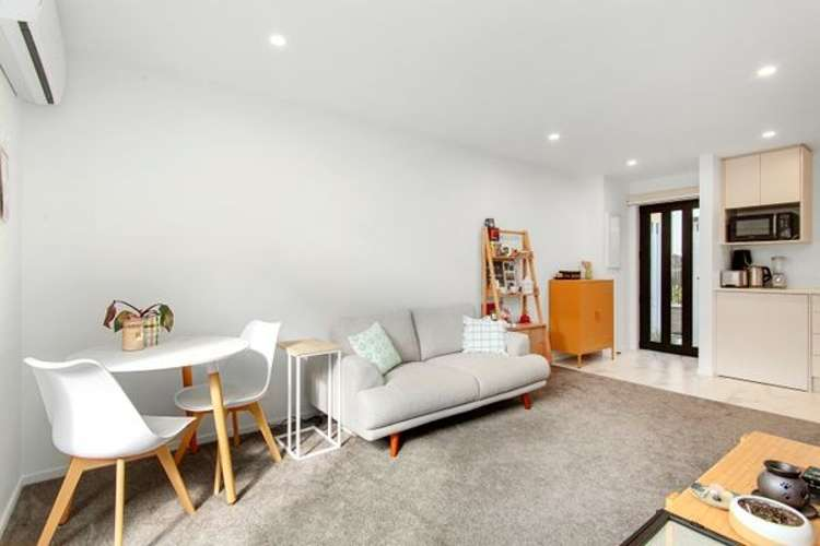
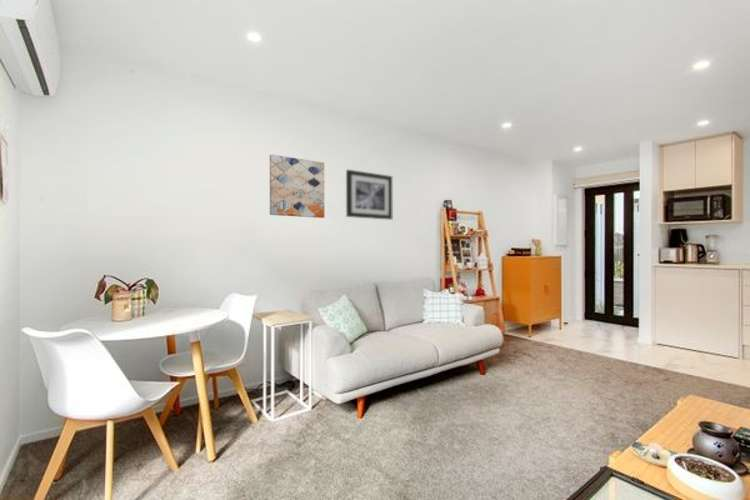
+ wall art (298, 187)
+ wall art (370, 195)
